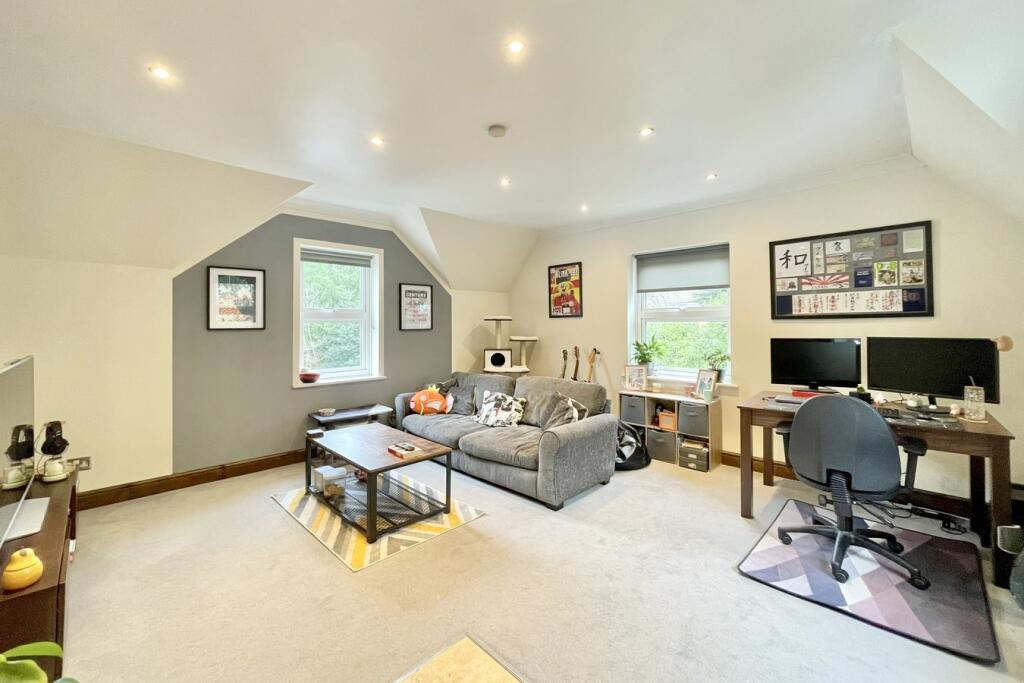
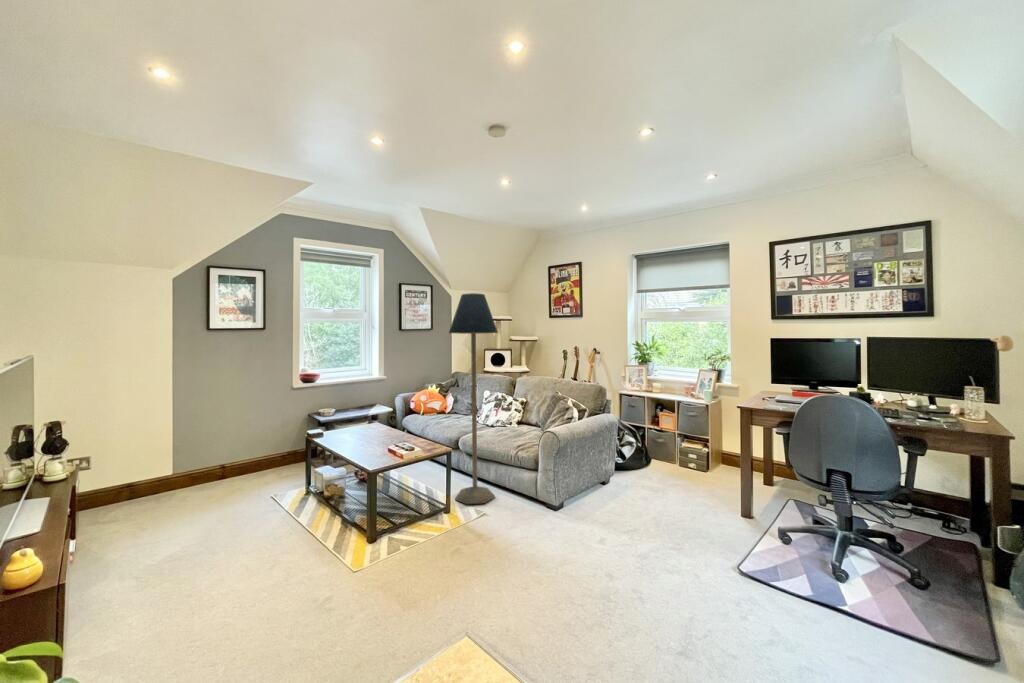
+ floor lamp (474, 395)
